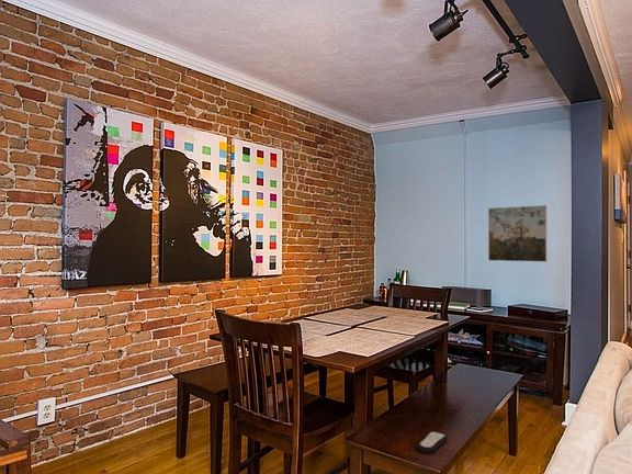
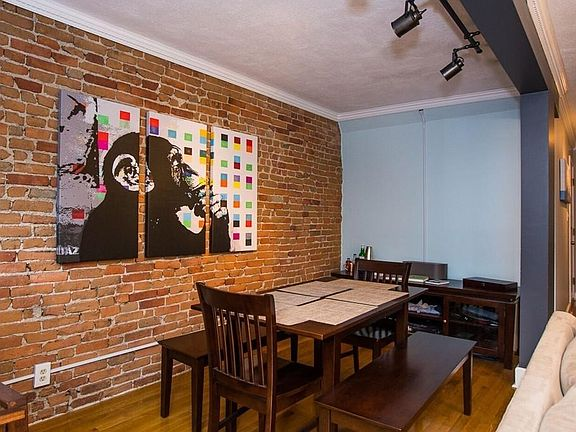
- remote control (431, 441)
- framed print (516, 234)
